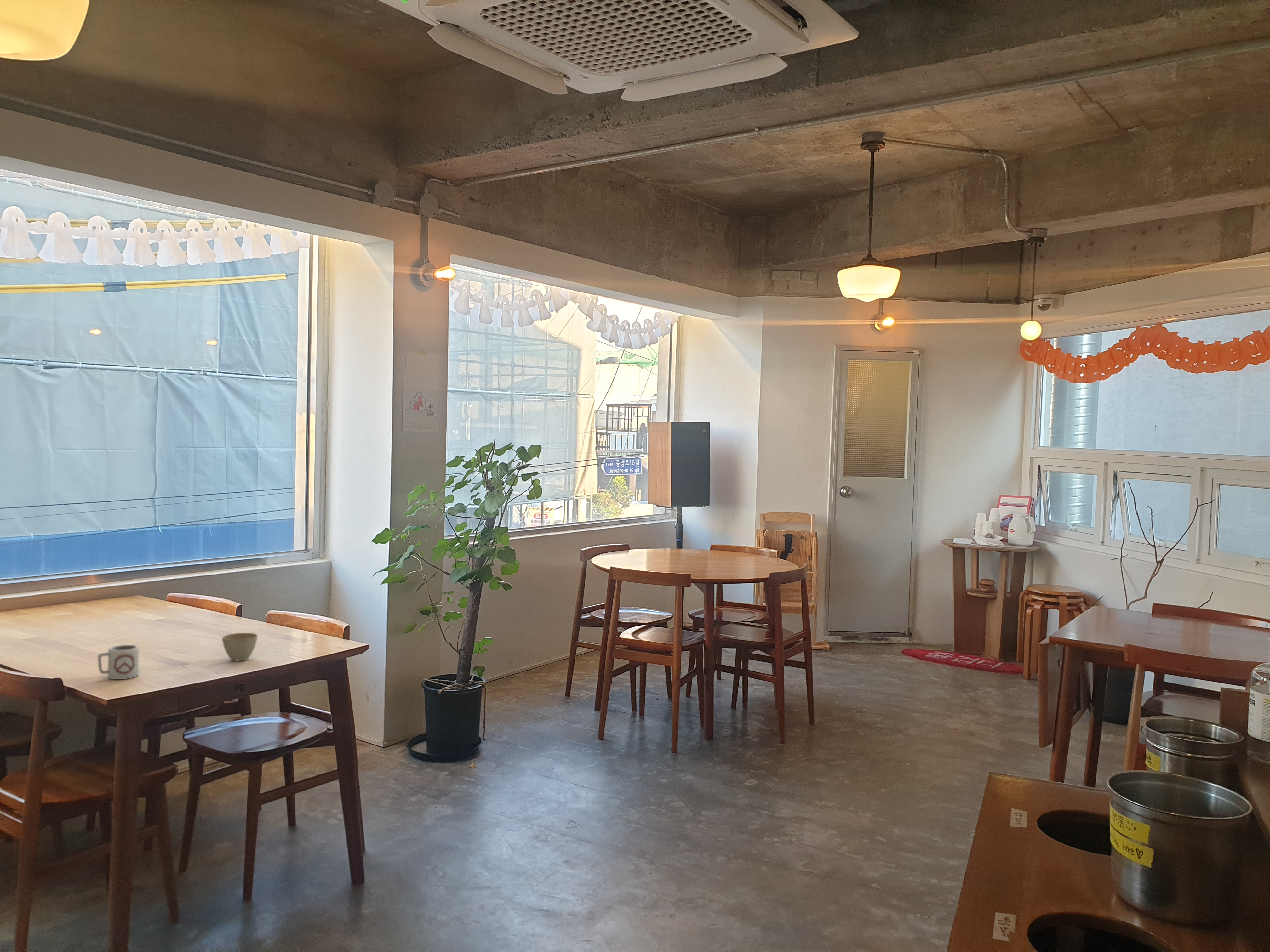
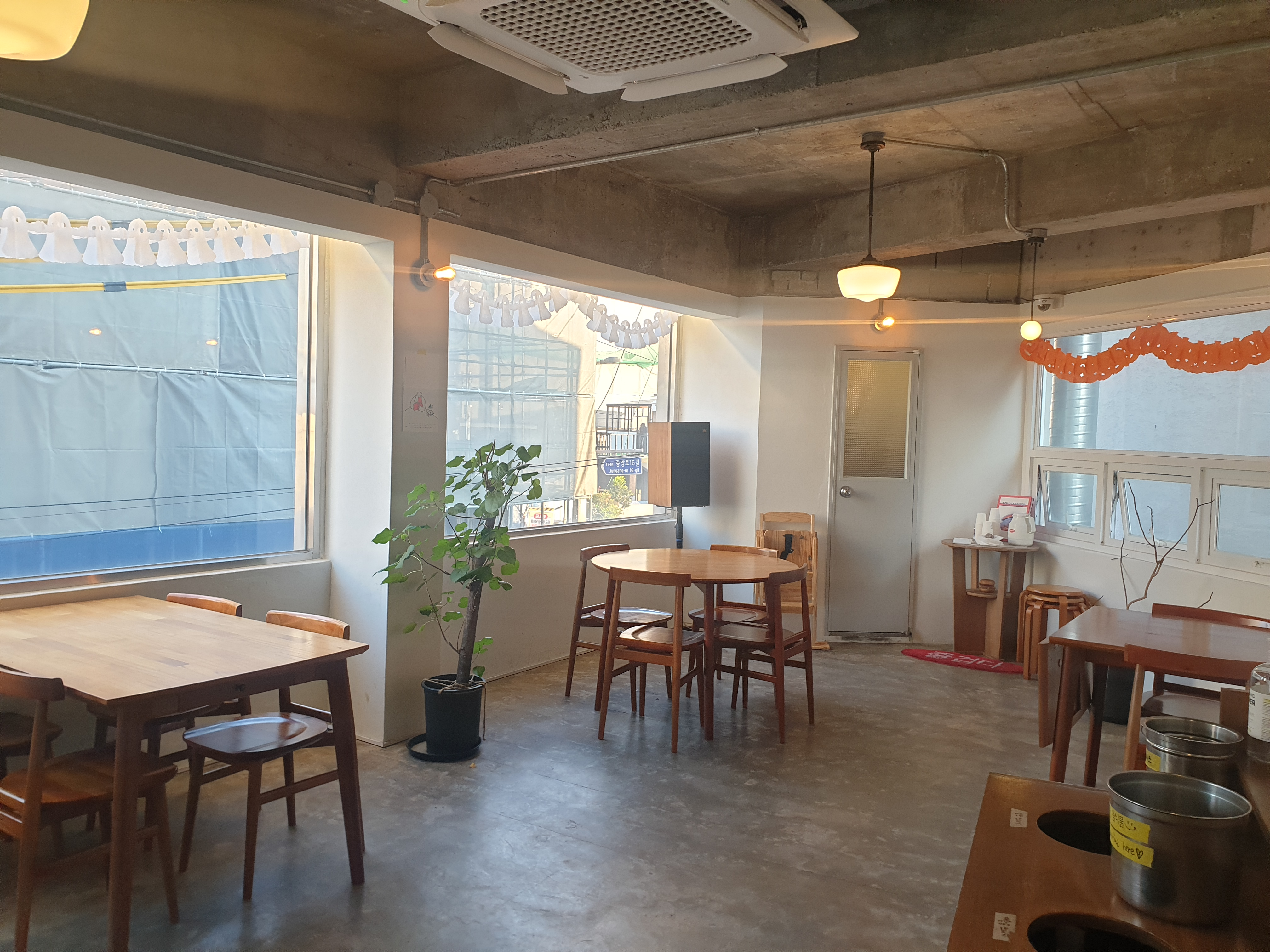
- flower pot (240, 648)
- cup (118, 662)
